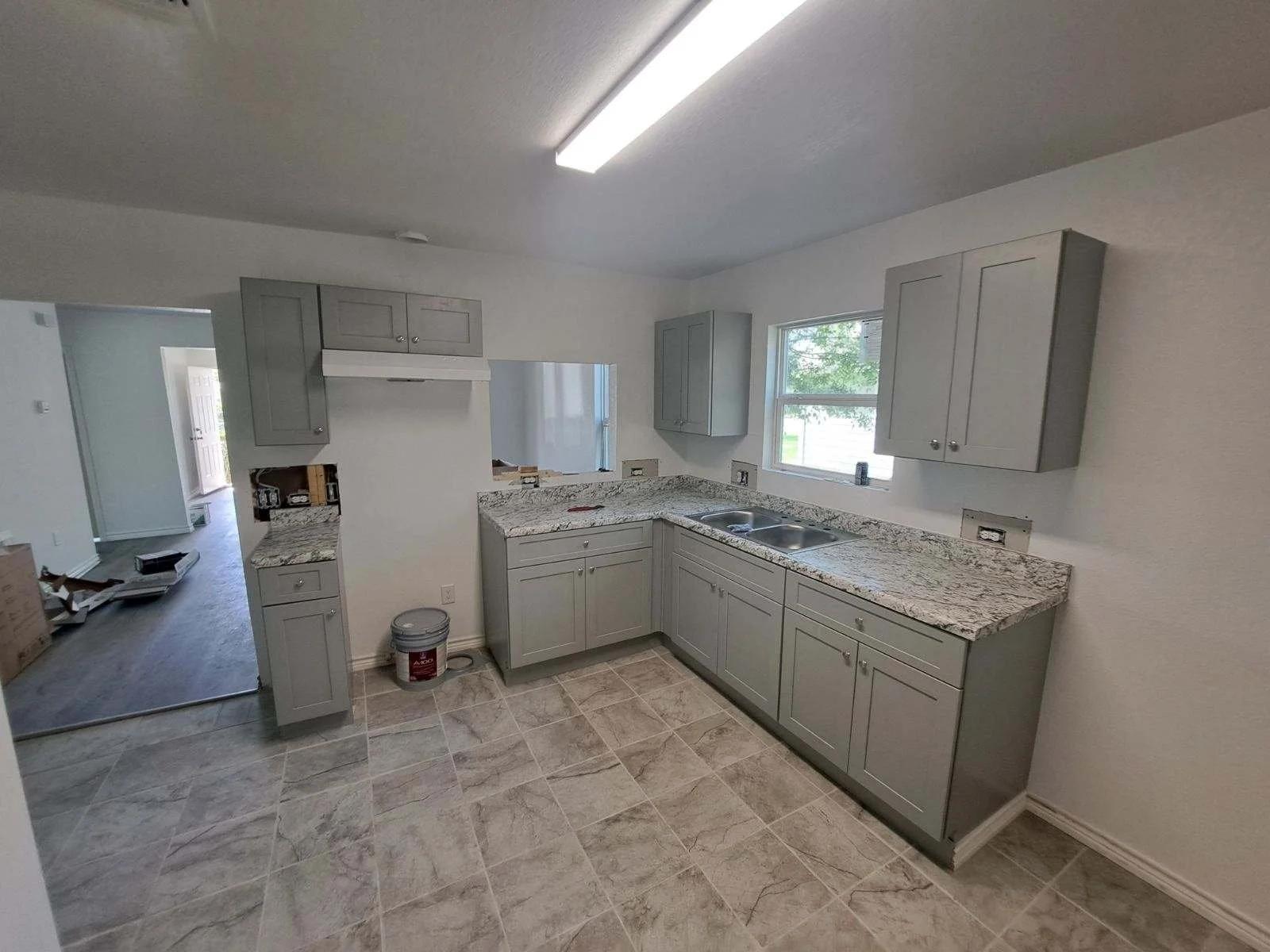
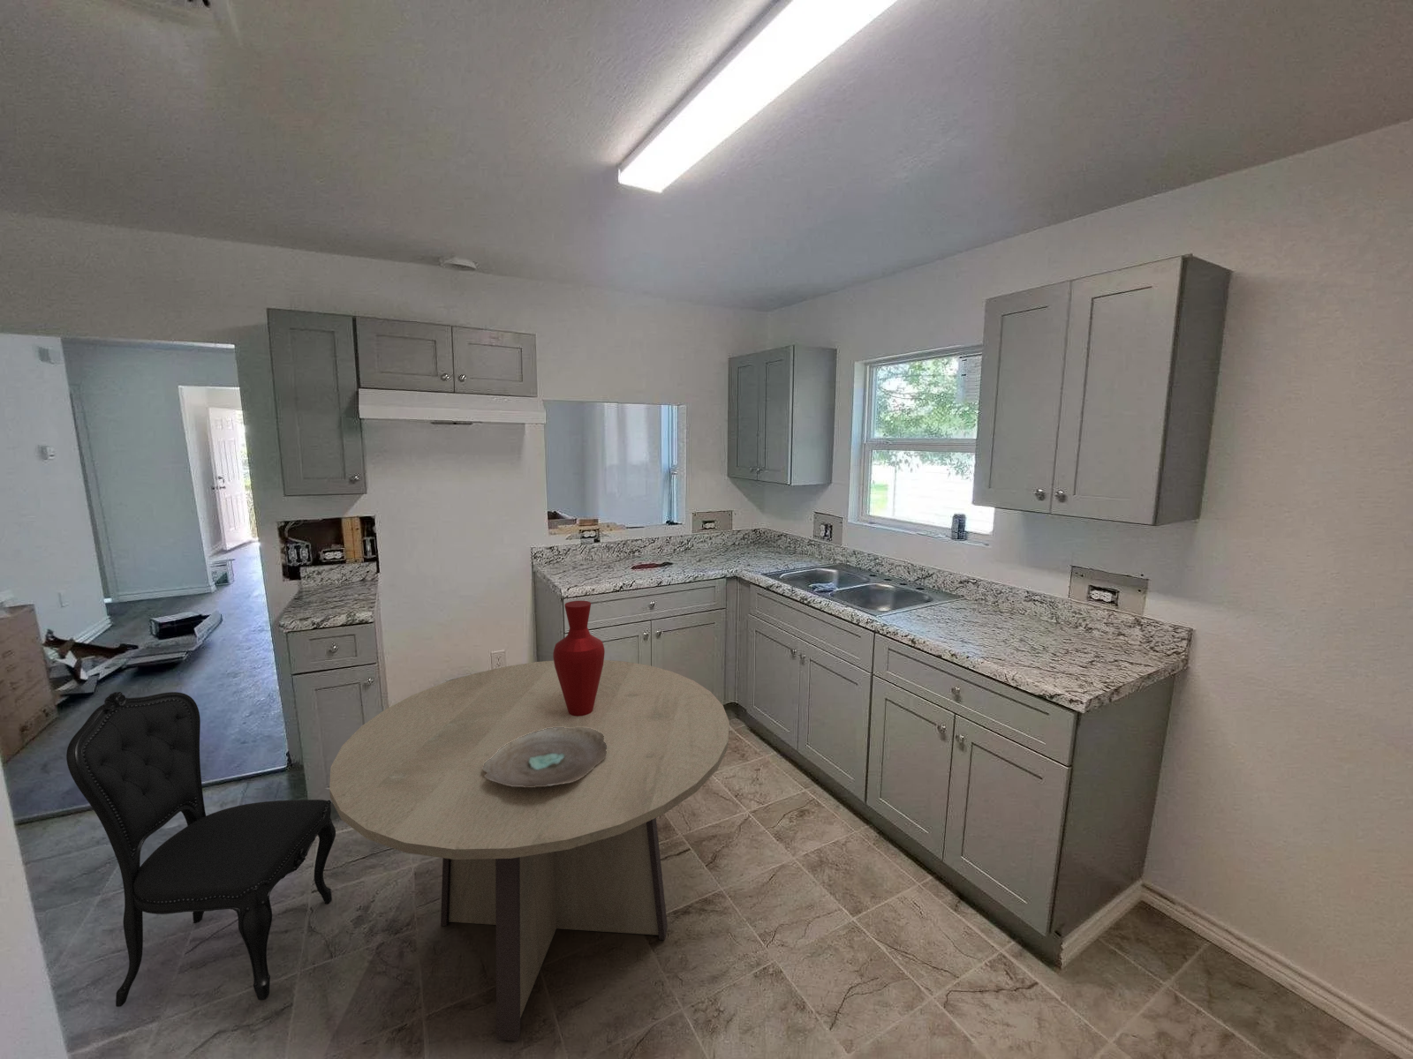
+ vase (579, 656)
+ decorative bowl (546, 753)
+ dining table (551, 827)
+ dining chair (211, 825)
